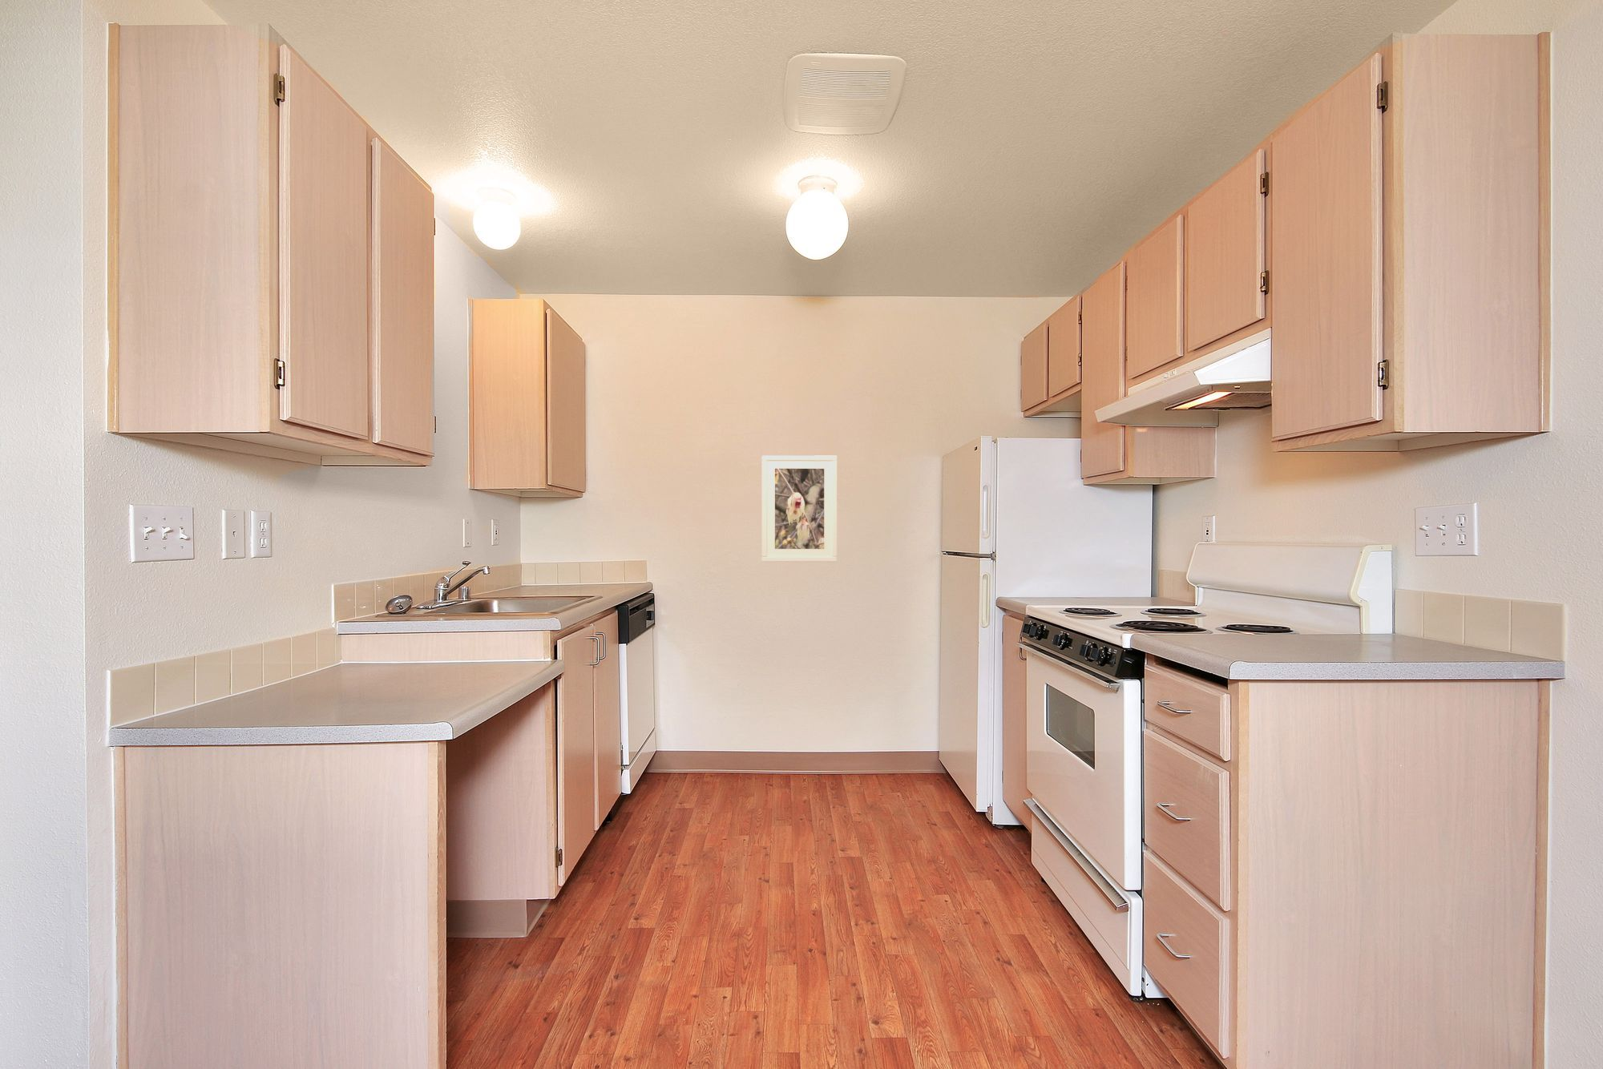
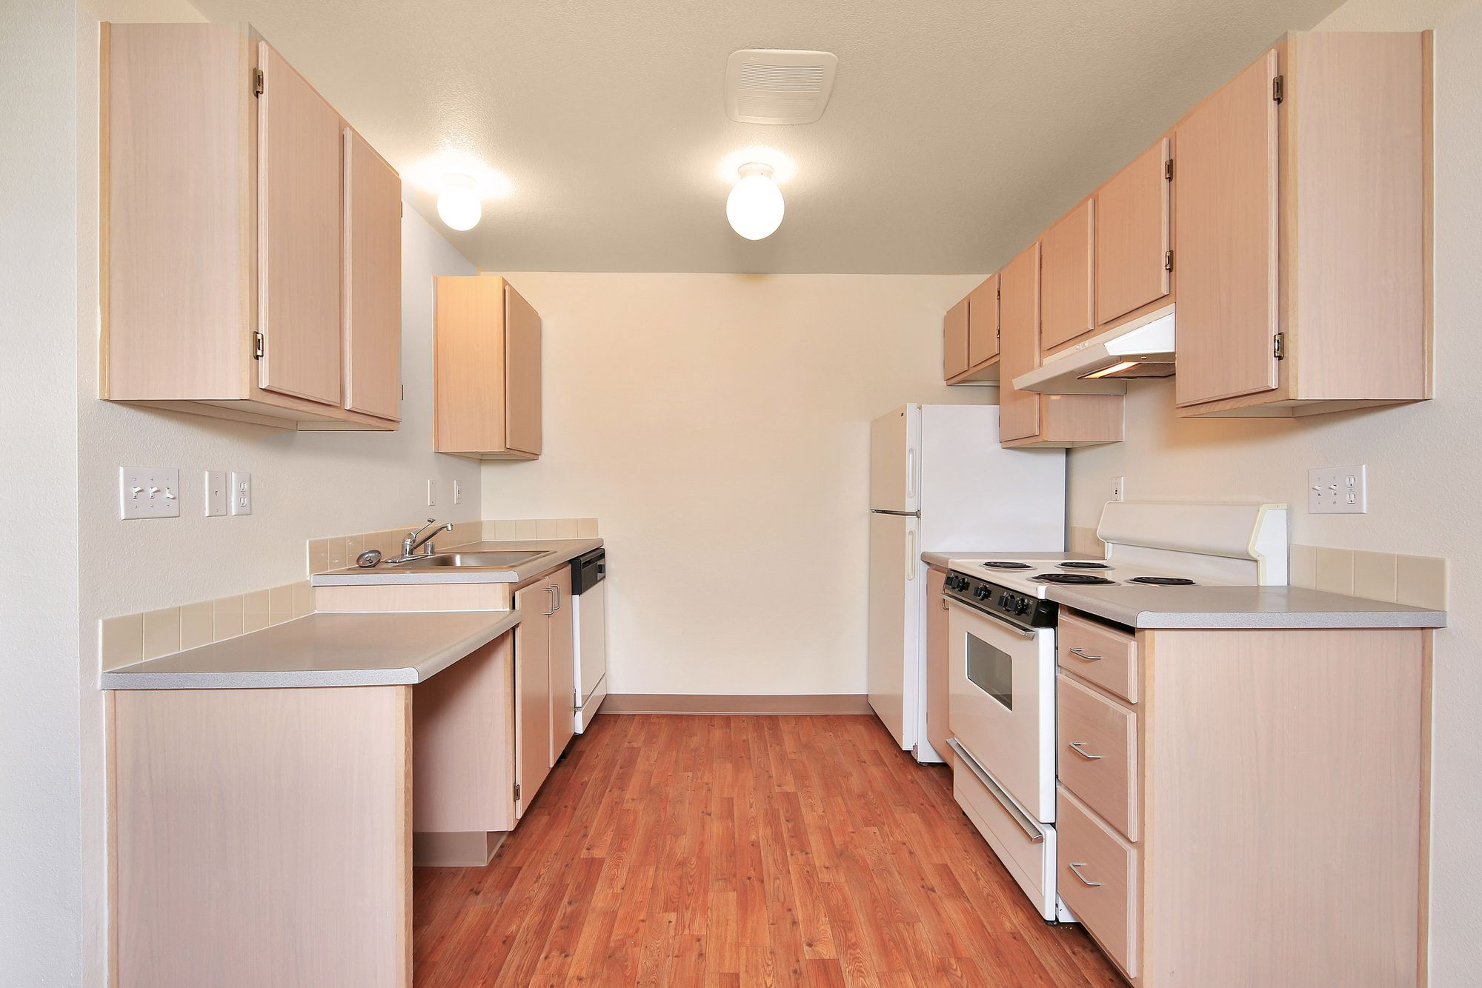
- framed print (799, 508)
